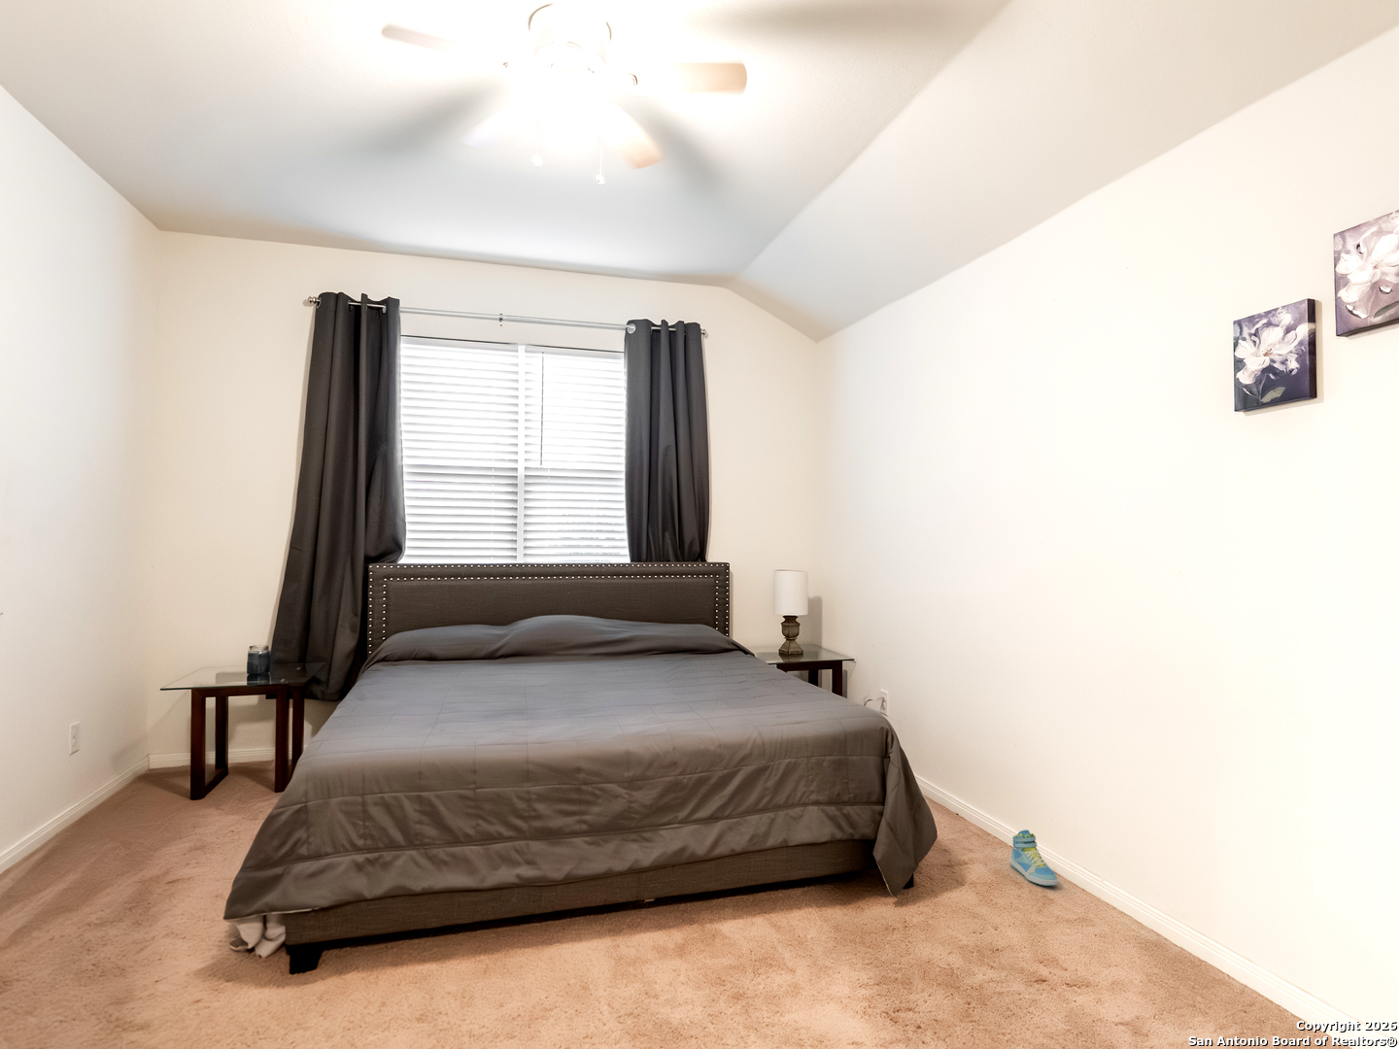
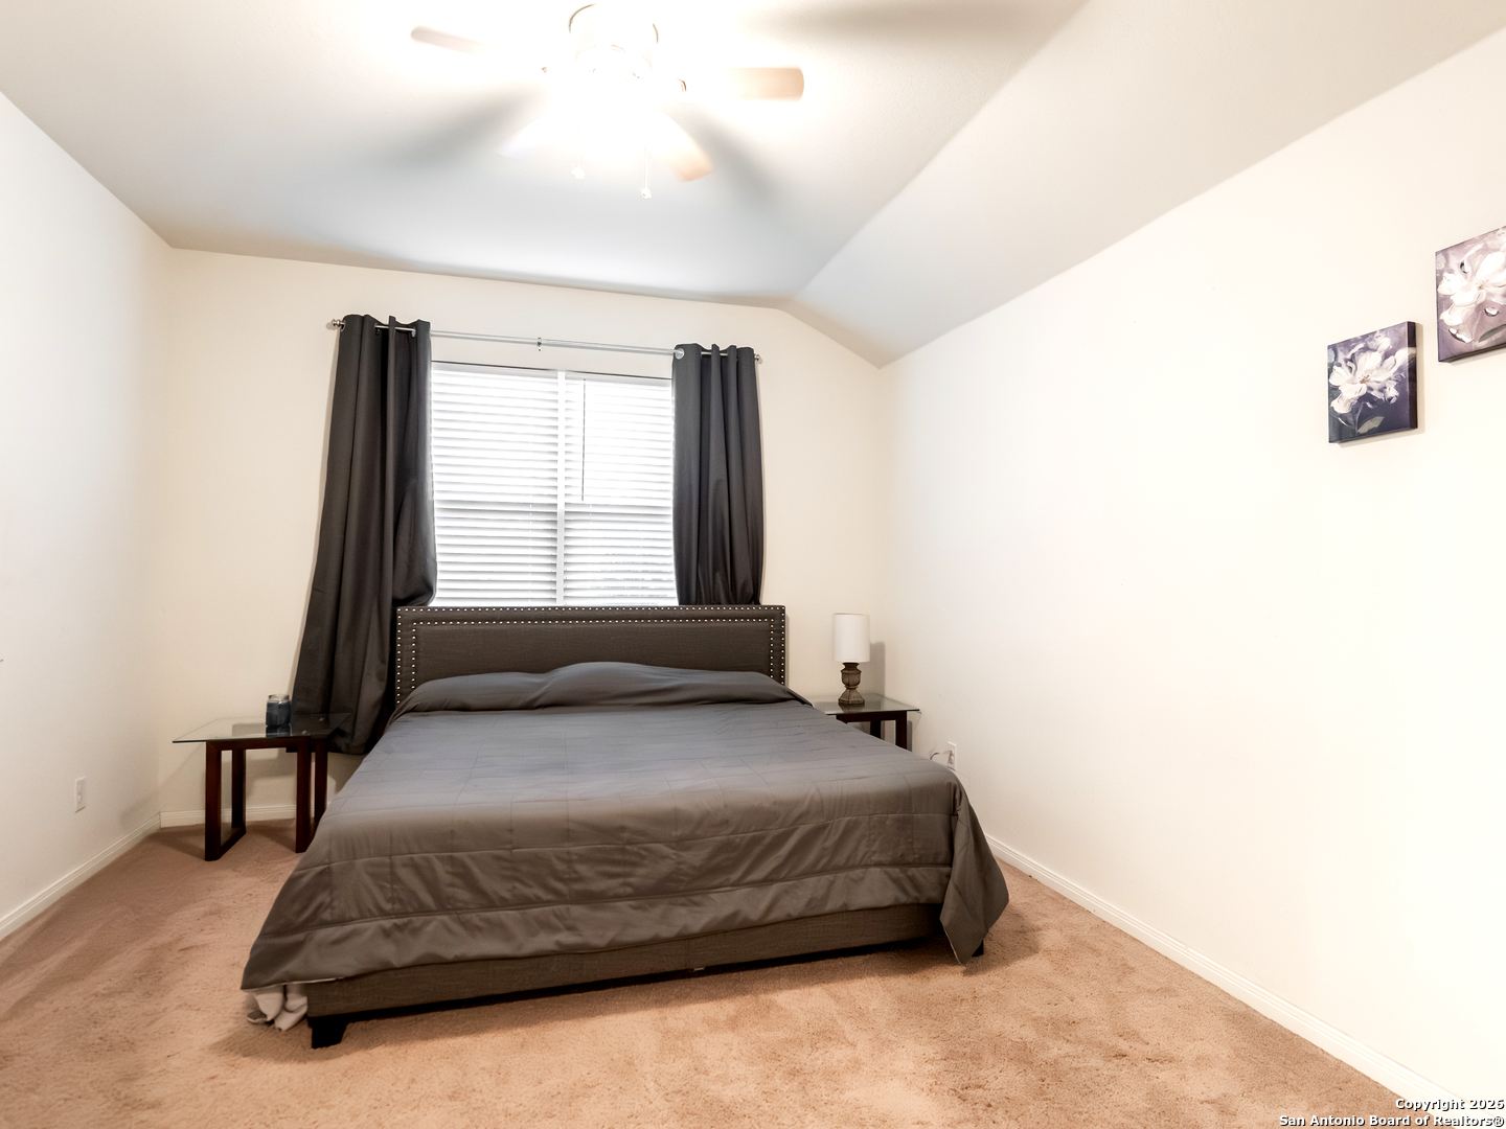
- sneaker (1032, 855)
